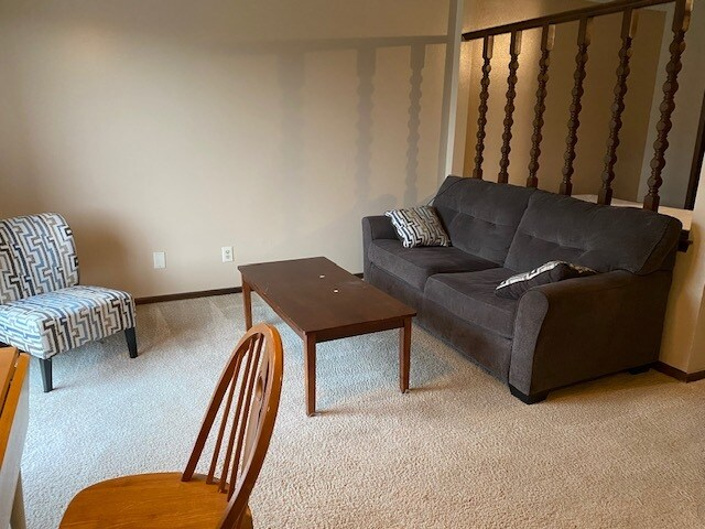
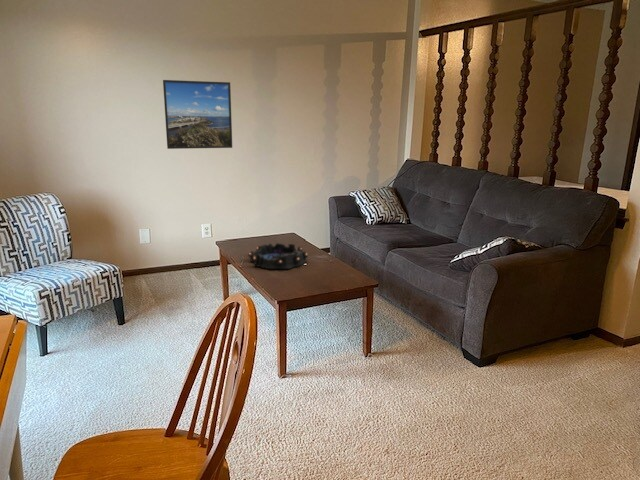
+ decorative bowl (278, 254)
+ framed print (199, 115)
